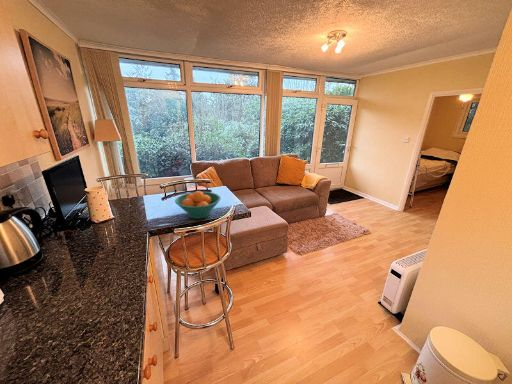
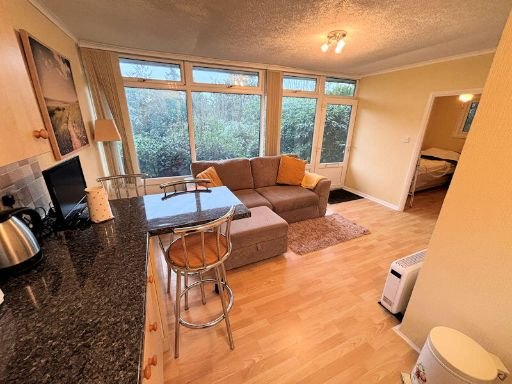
- fruit bowl (198, 203)
